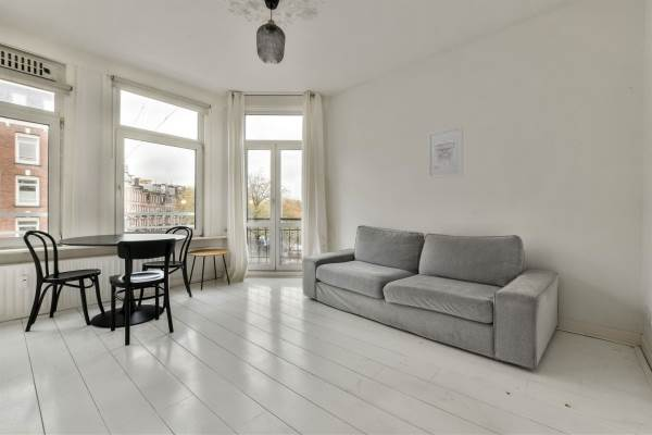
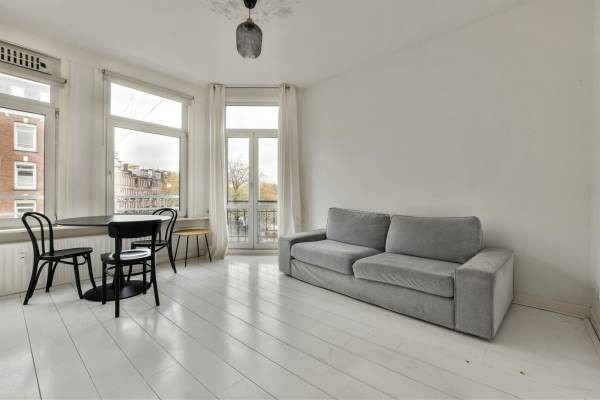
- wall art (444, 153)
